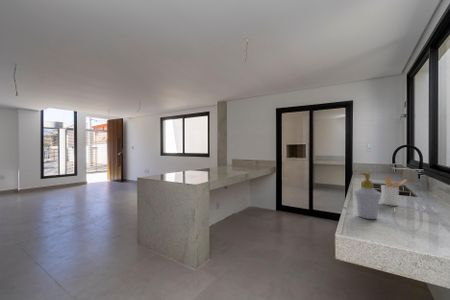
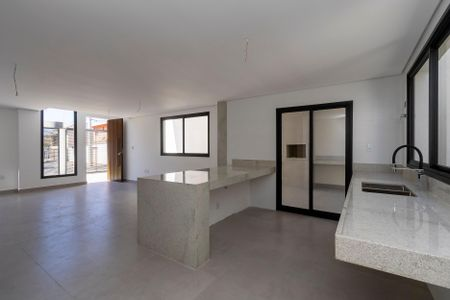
- utensil holder (394, 191)
- soap bottle (367, 194)
